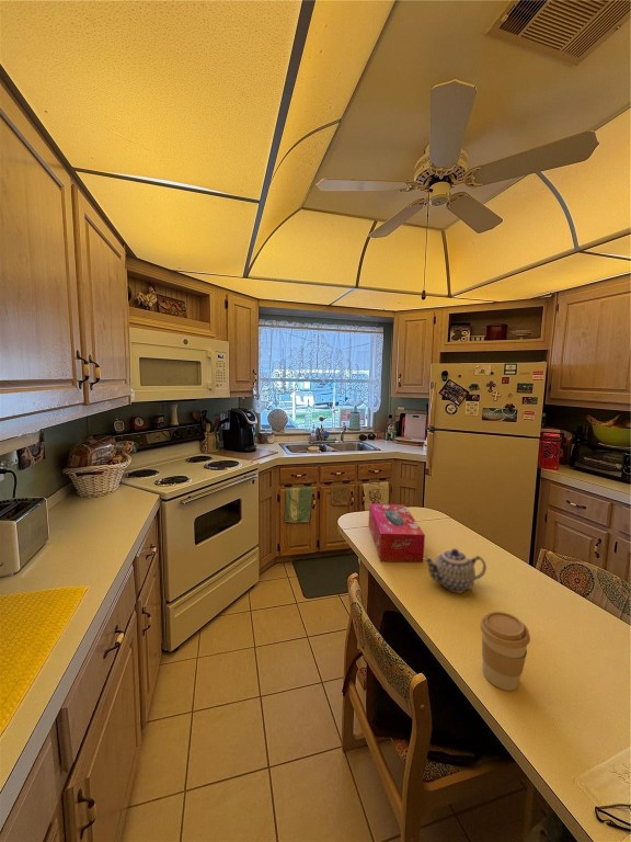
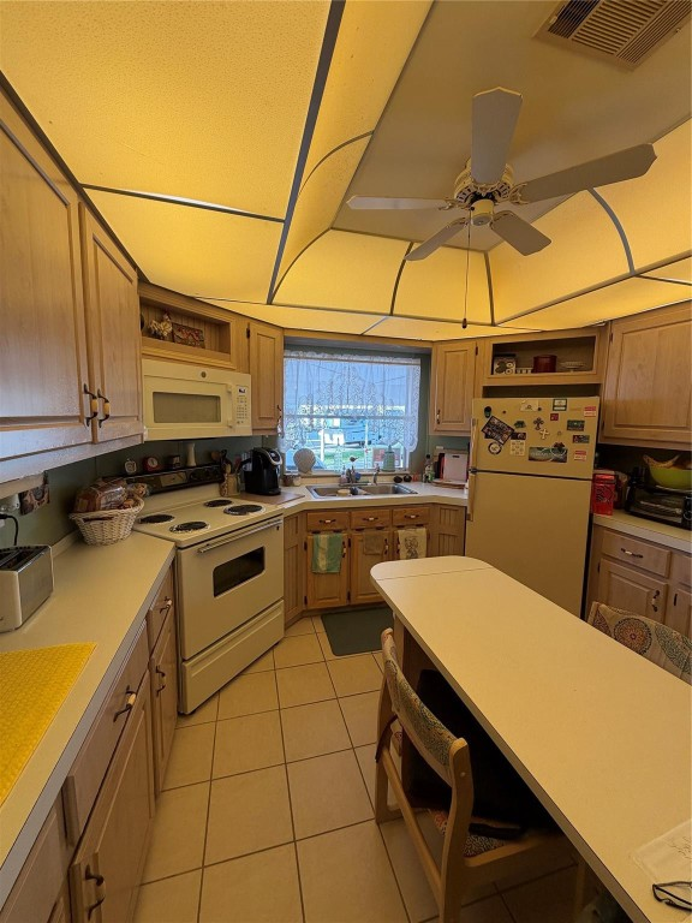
- coffee cup (502, 648)
- teapot (454, 567)
- tissue box (393, 528)
